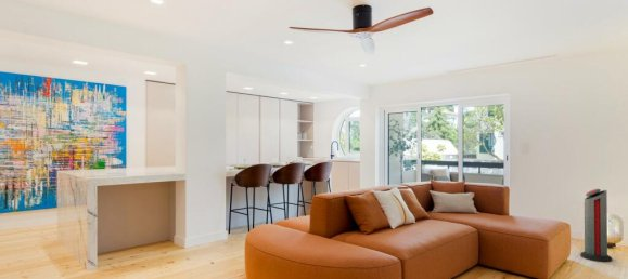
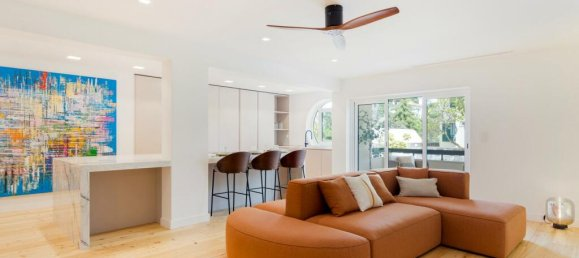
- air purifier (595, 223)
